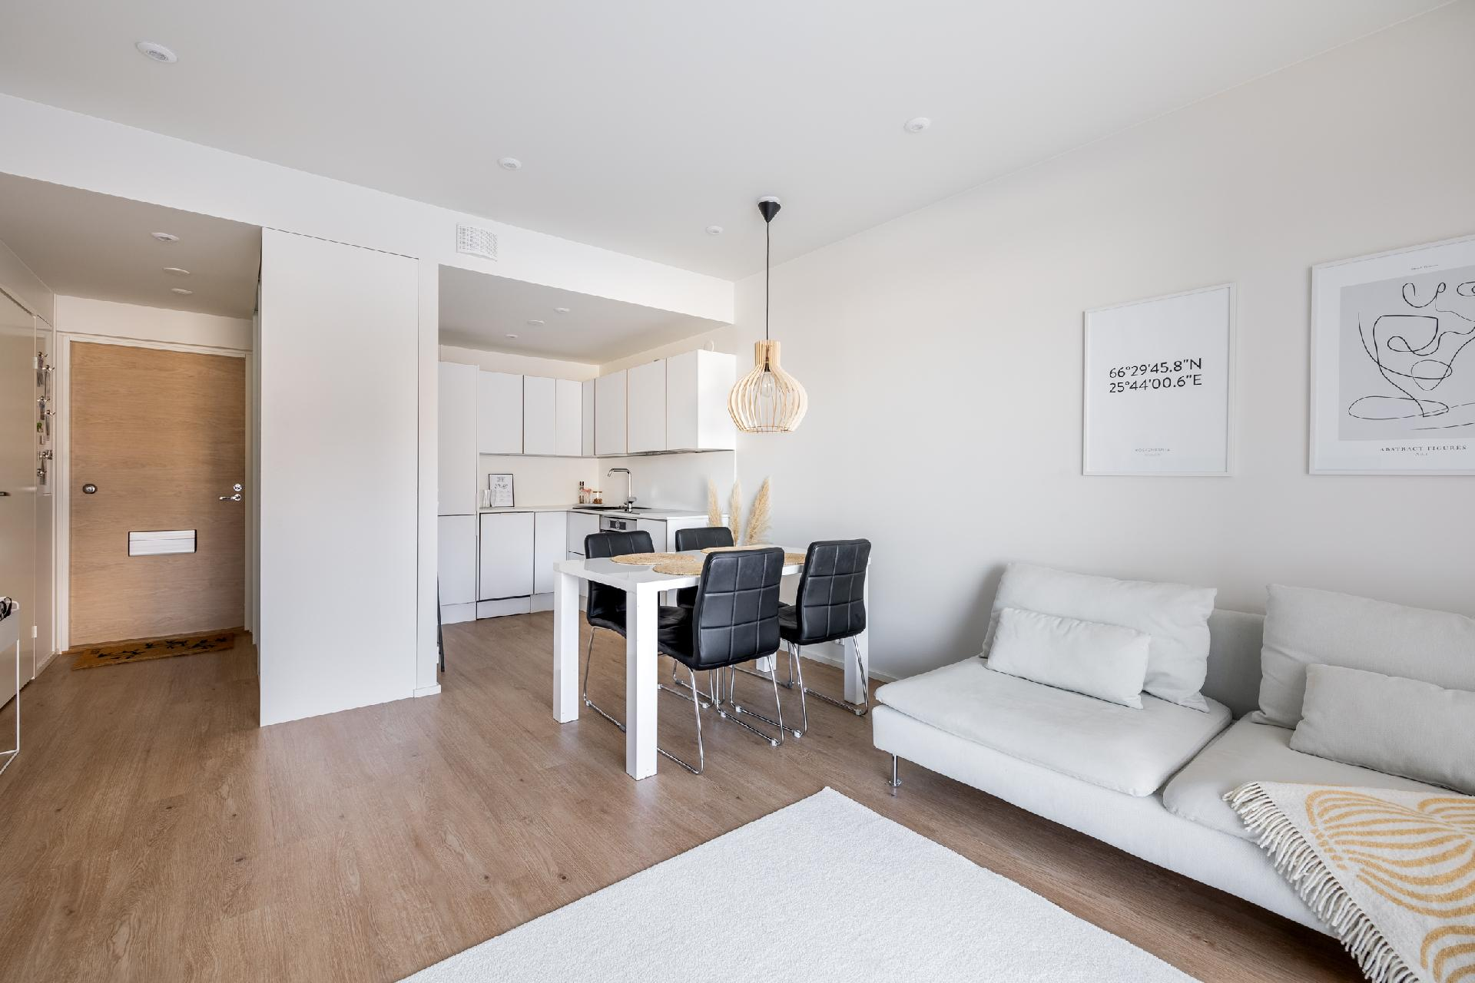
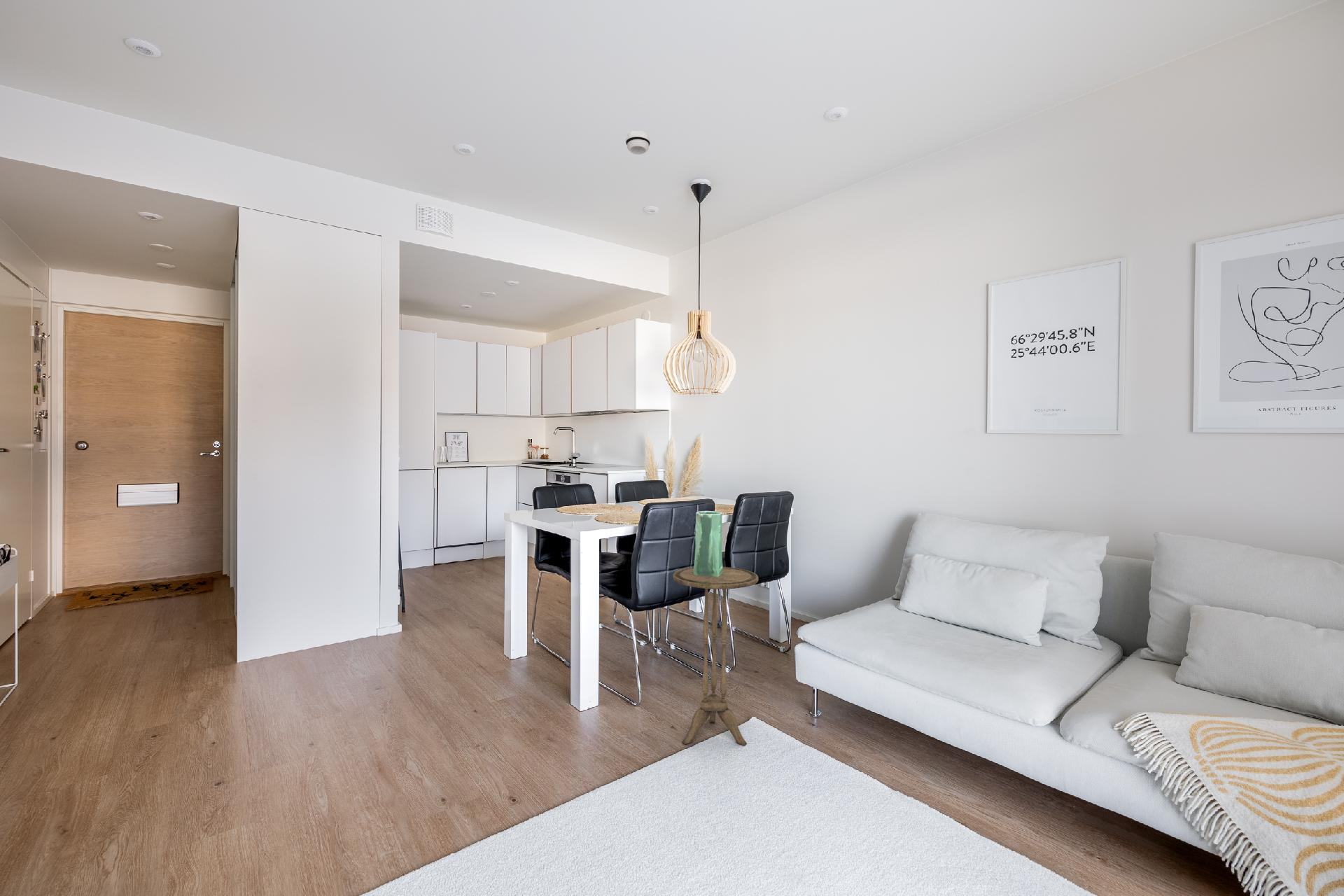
+ smoke detector (638, 143)
+ vase (708, 542)
+ side table (714, 654)
